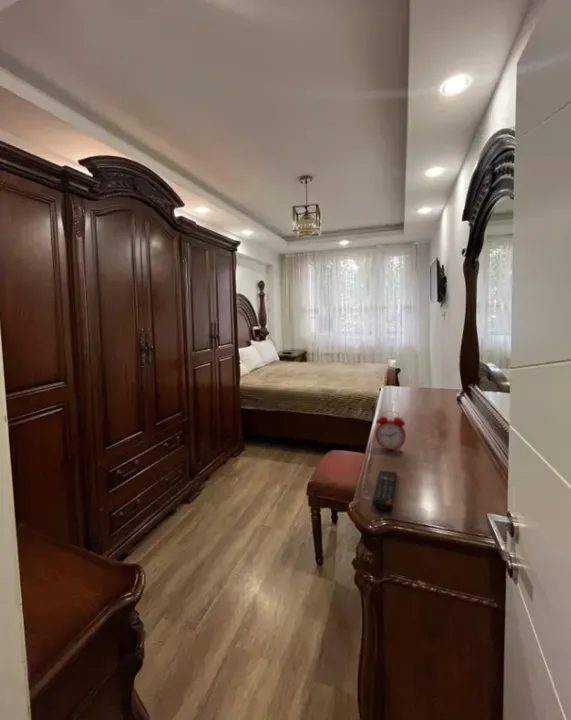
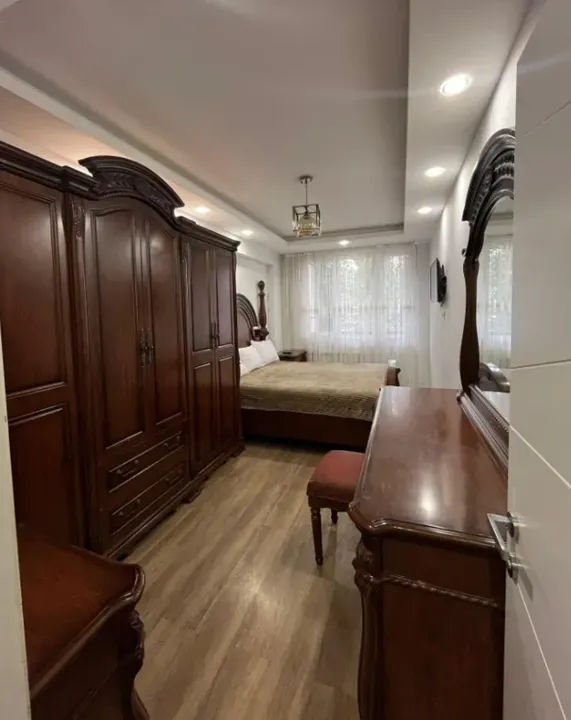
- alarm clock (390, 430)
- remote control (385, 488)
